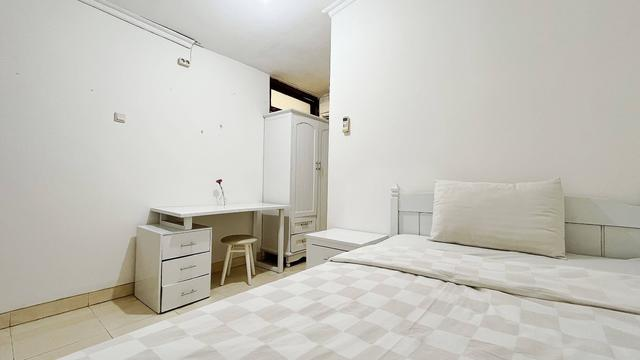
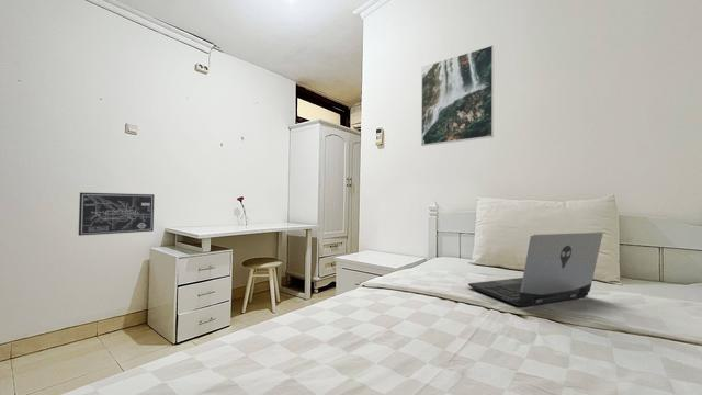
+ laptop (531, 261)
+ wall art (118, 213)
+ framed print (454, 99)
